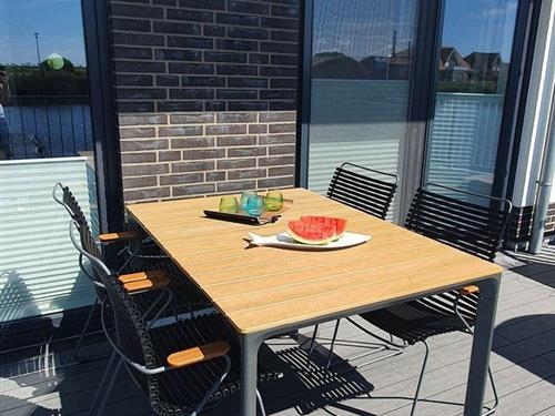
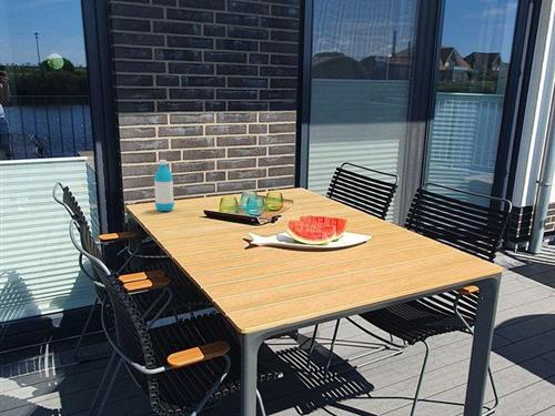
+ water bottle (163, 185)
